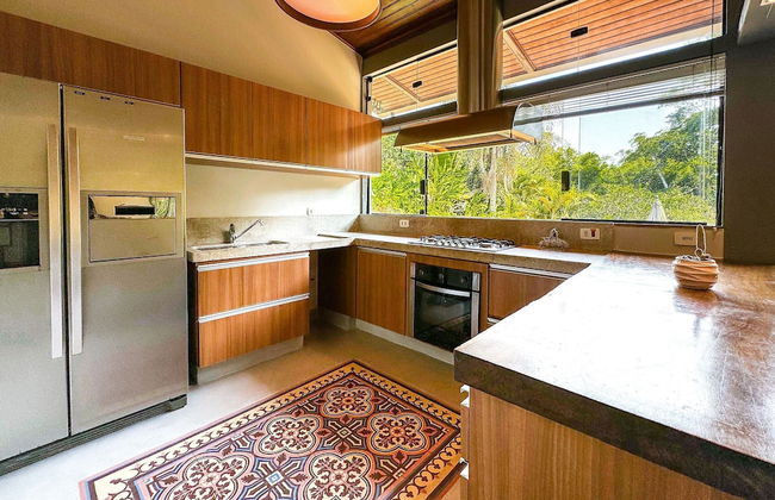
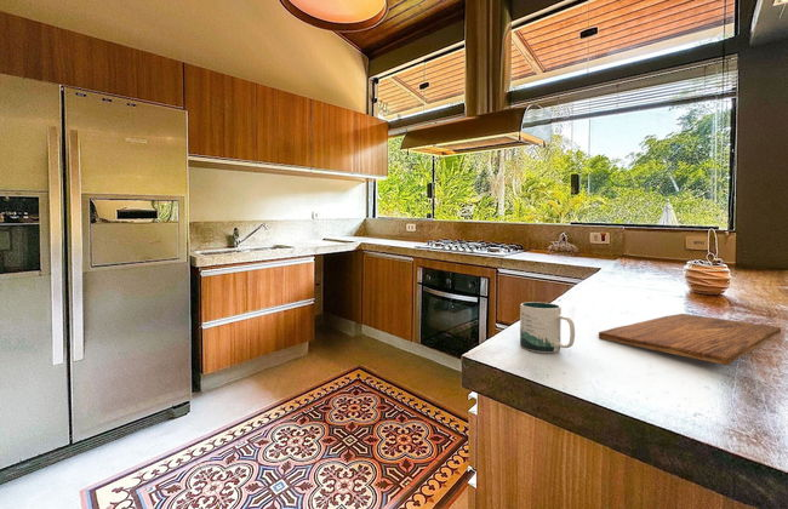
+ mug (547, 327)
+ cutting board (693, 332)
